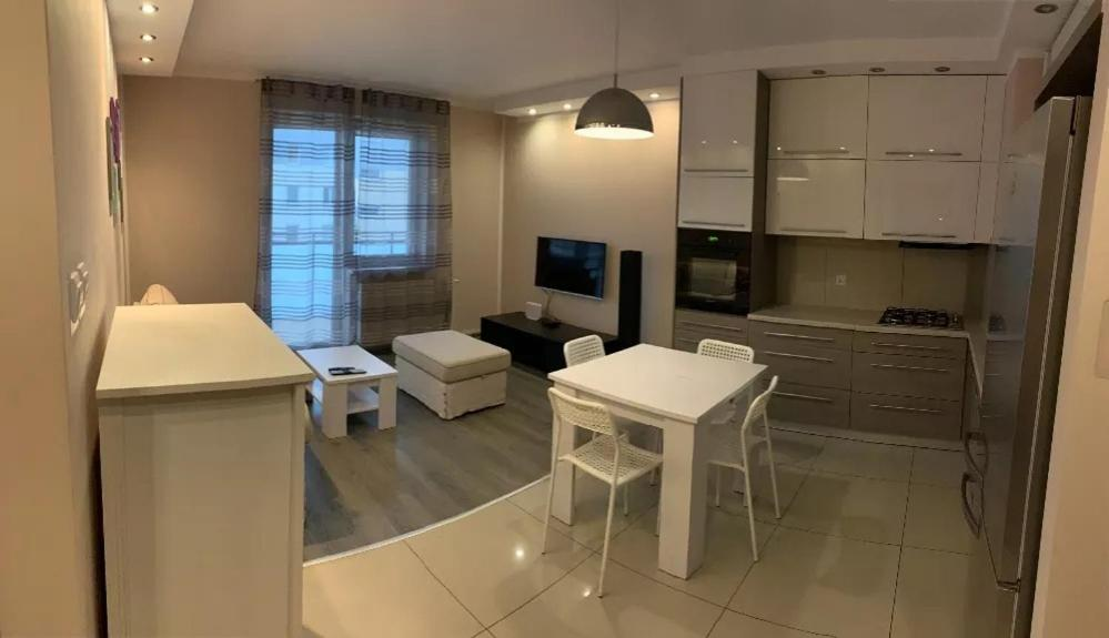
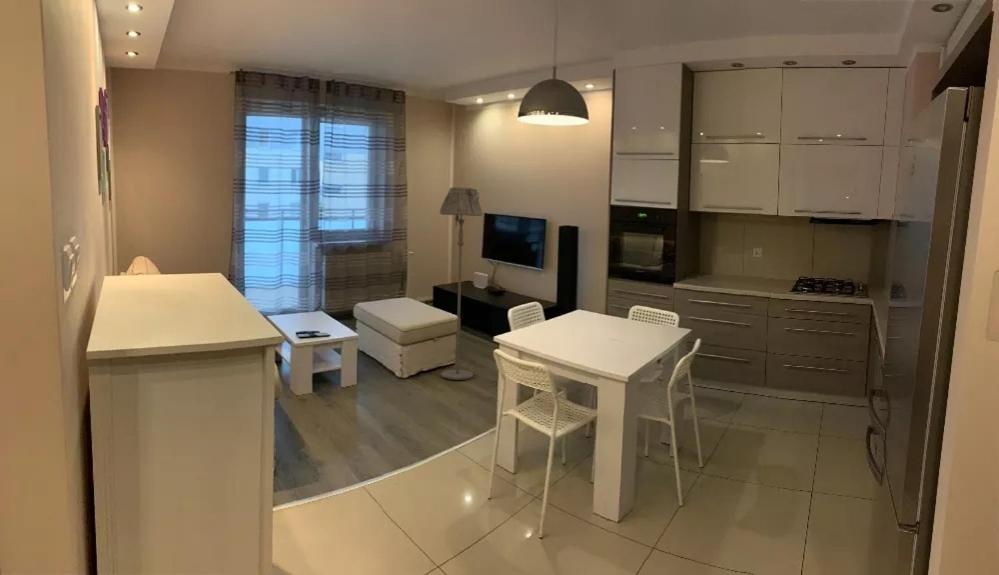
+ floor lamp (459, 283)
